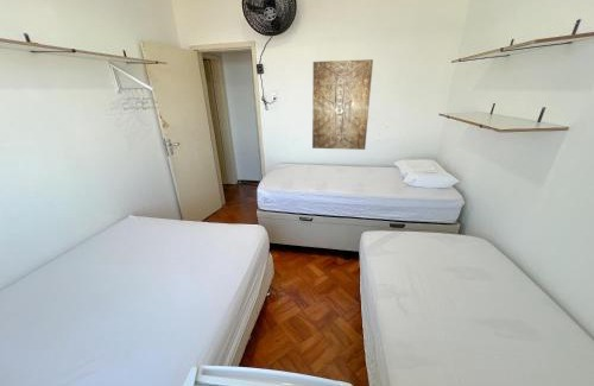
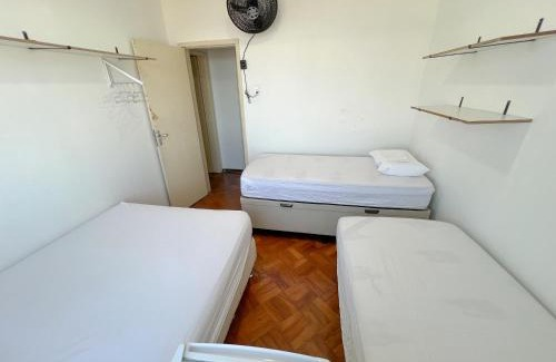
- wall art (340, 107)
